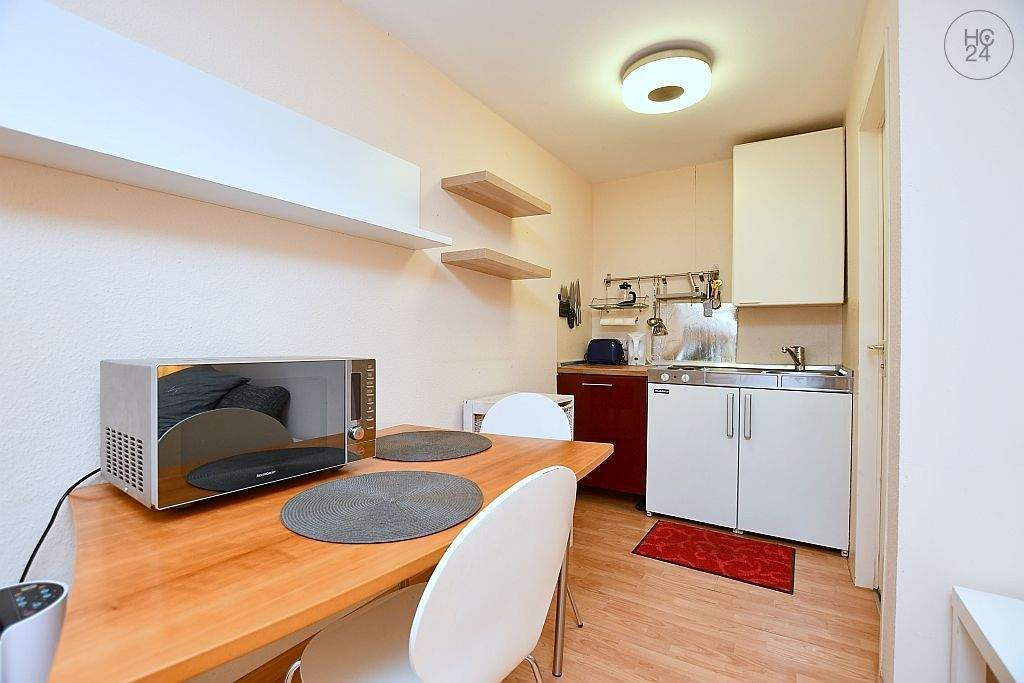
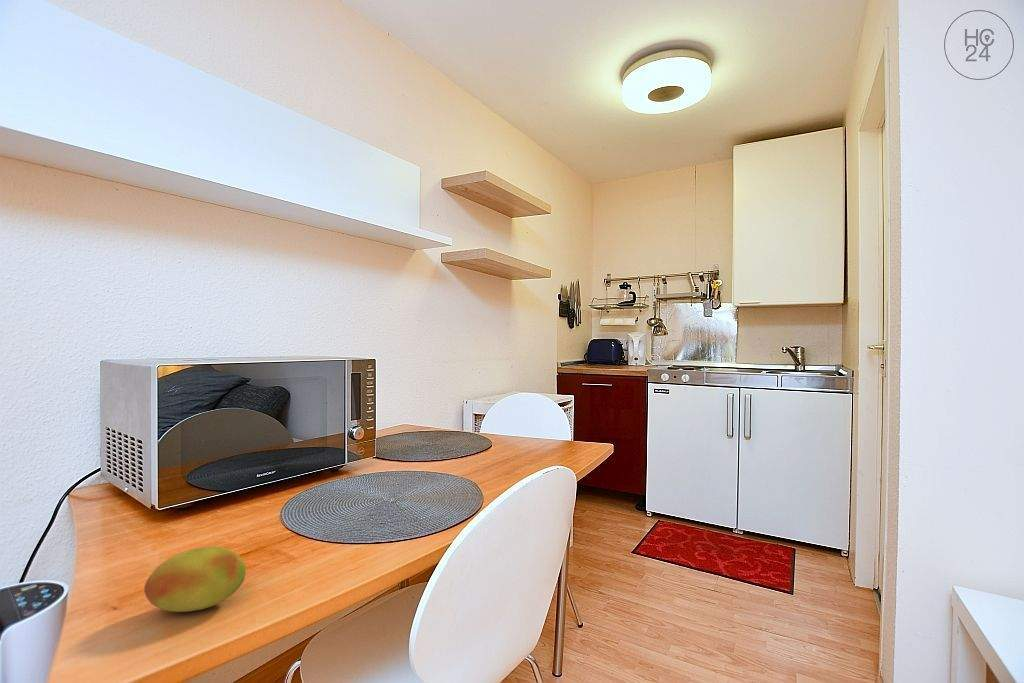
+ fruit (197, 577)
